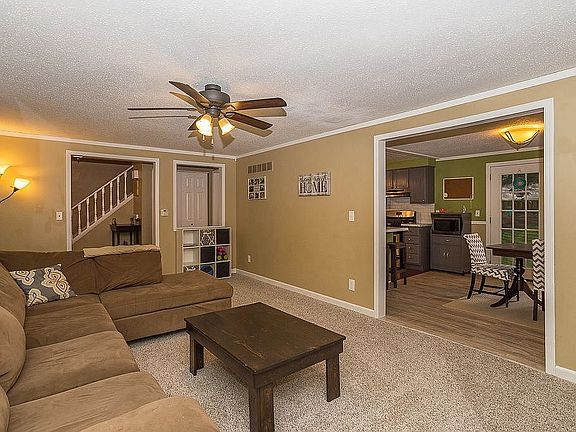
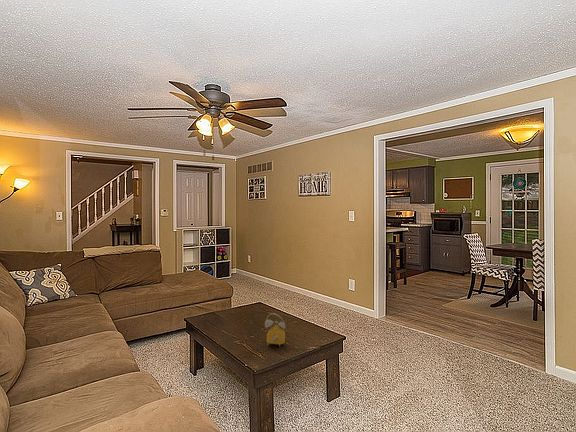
+ alarm clock (274, 330)
